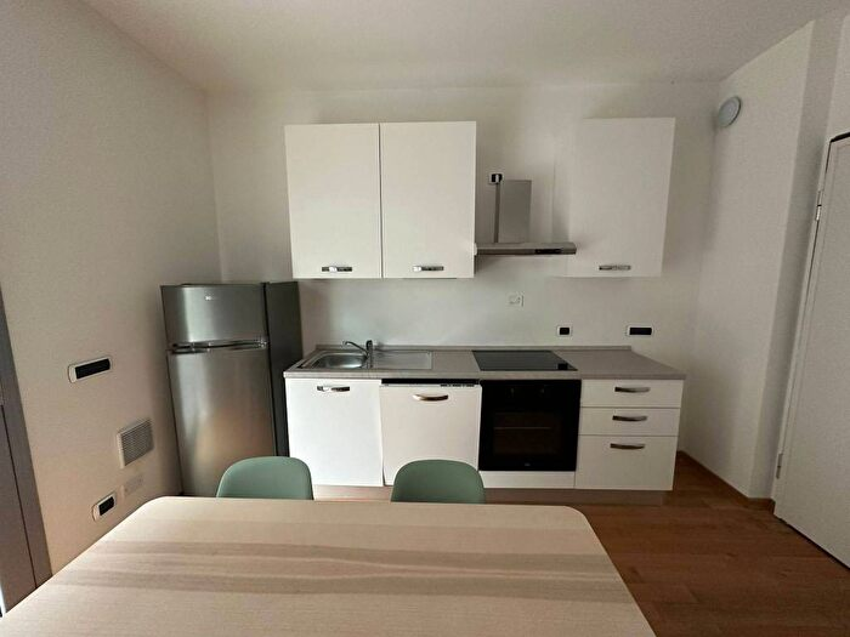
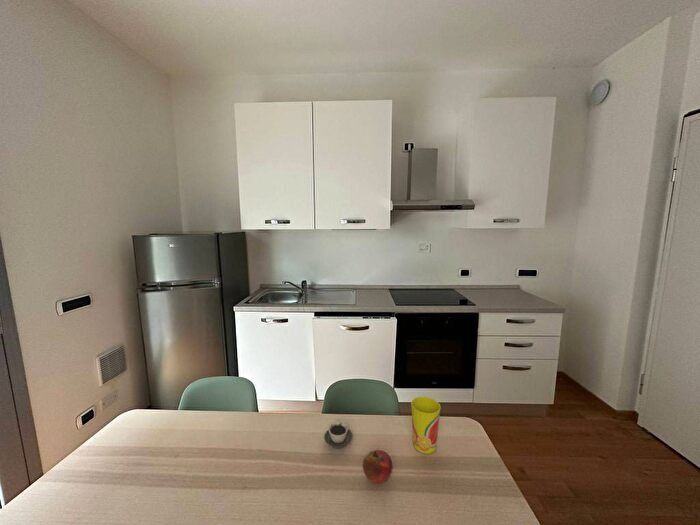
+ cup (425, 425)
+ cup (338, 435)
+ fruit (377, 465)
